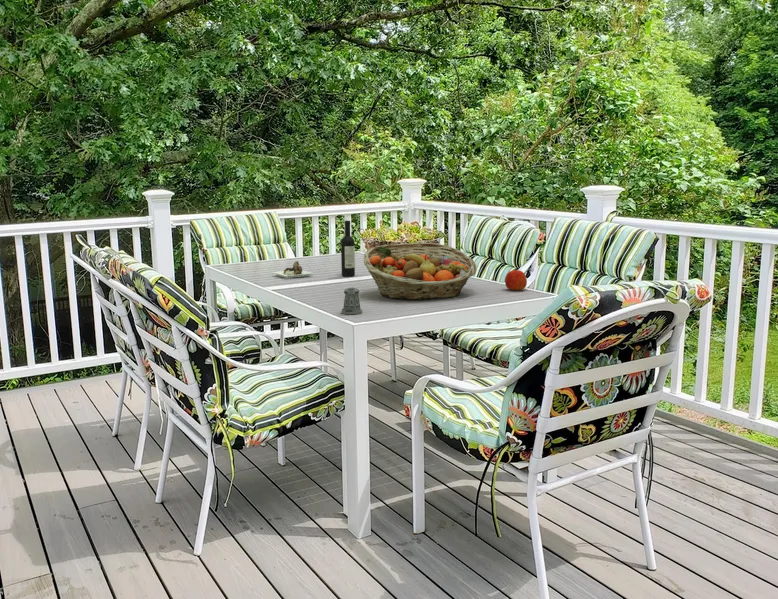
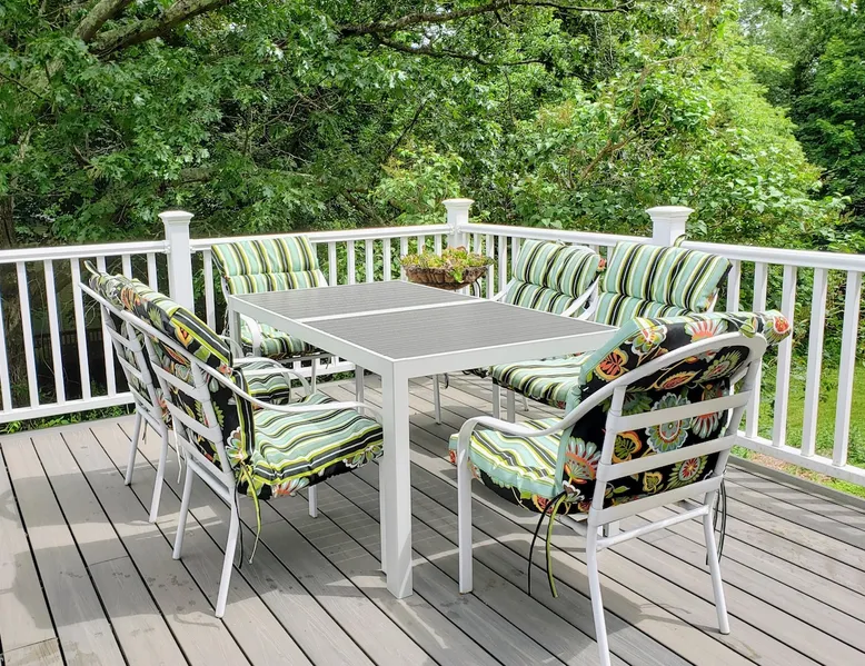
- wine bottle (297, 261)
- fruit basket (419, 270)
- pepper shaker (352, 299)
- apple (515, 278)
